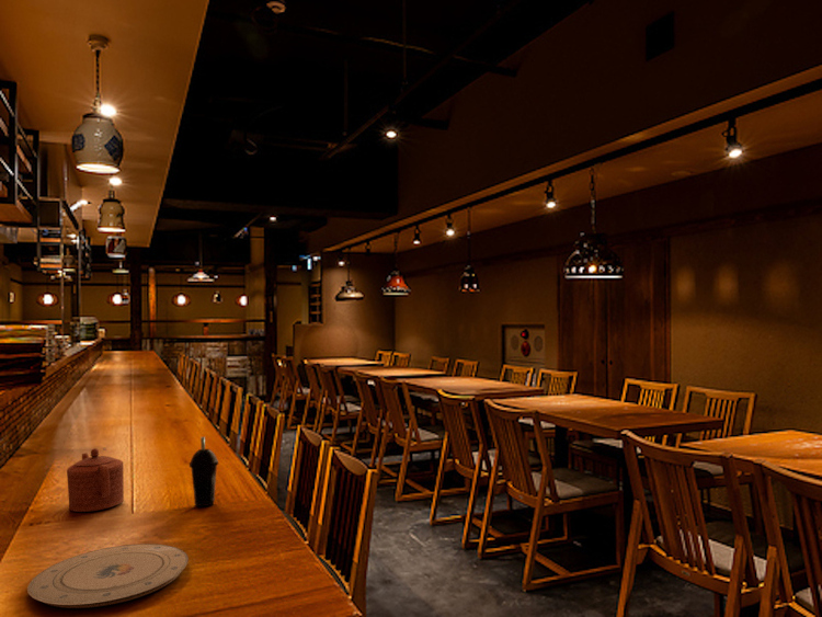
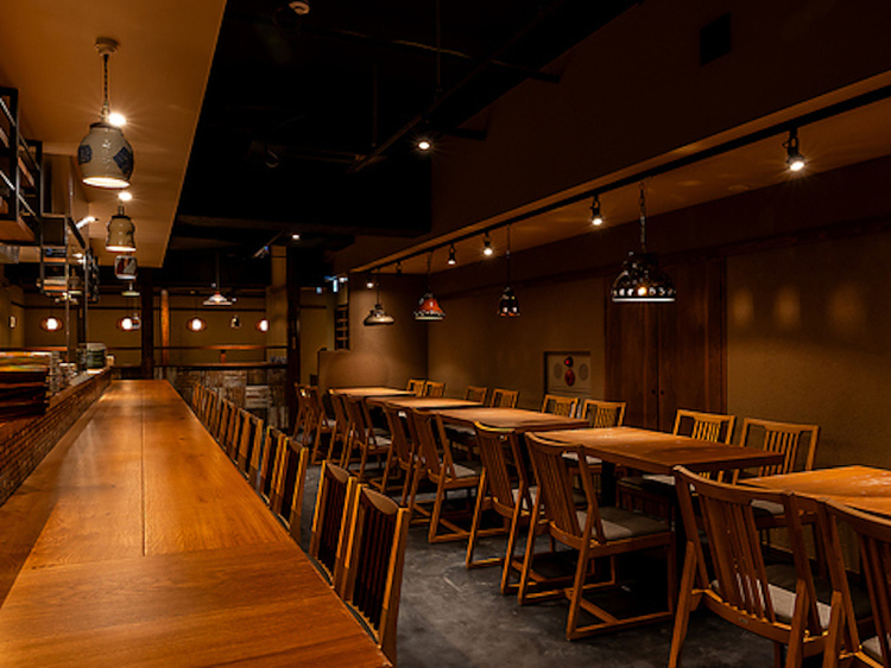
- plate (112, 574)
- teapot (95, 476)
- cup (204, 470)
